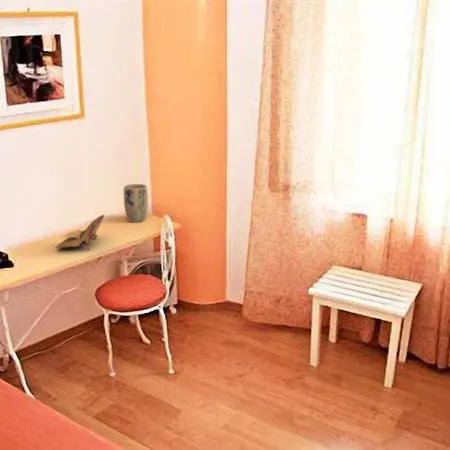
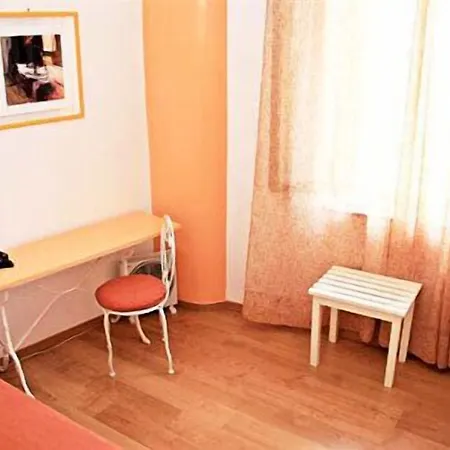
- book (80, 231)
- plant pot (135, 203)
